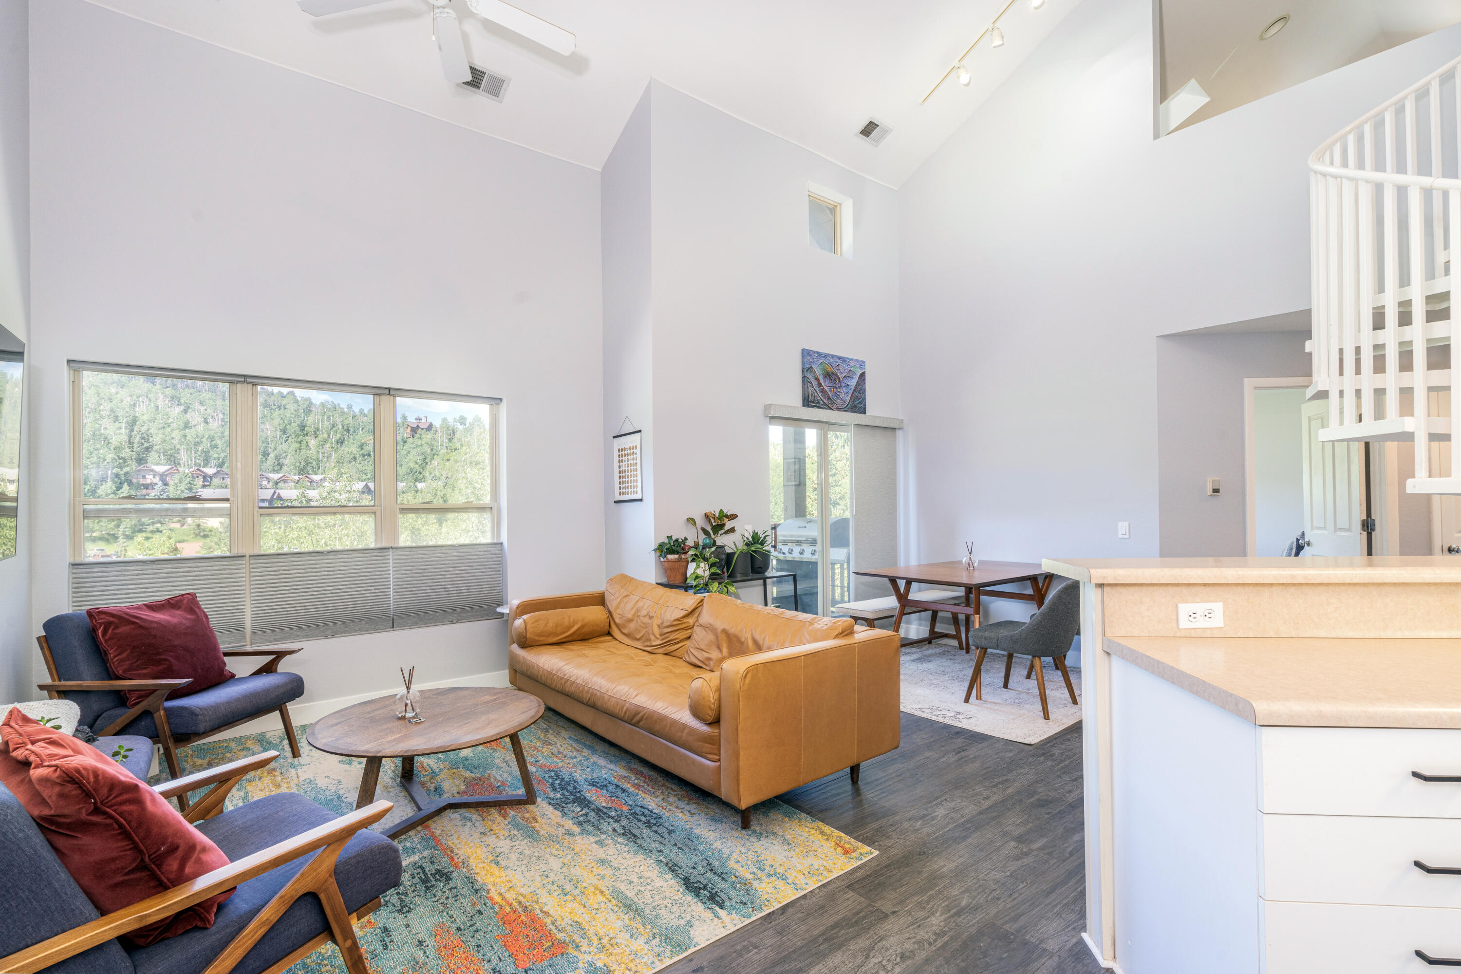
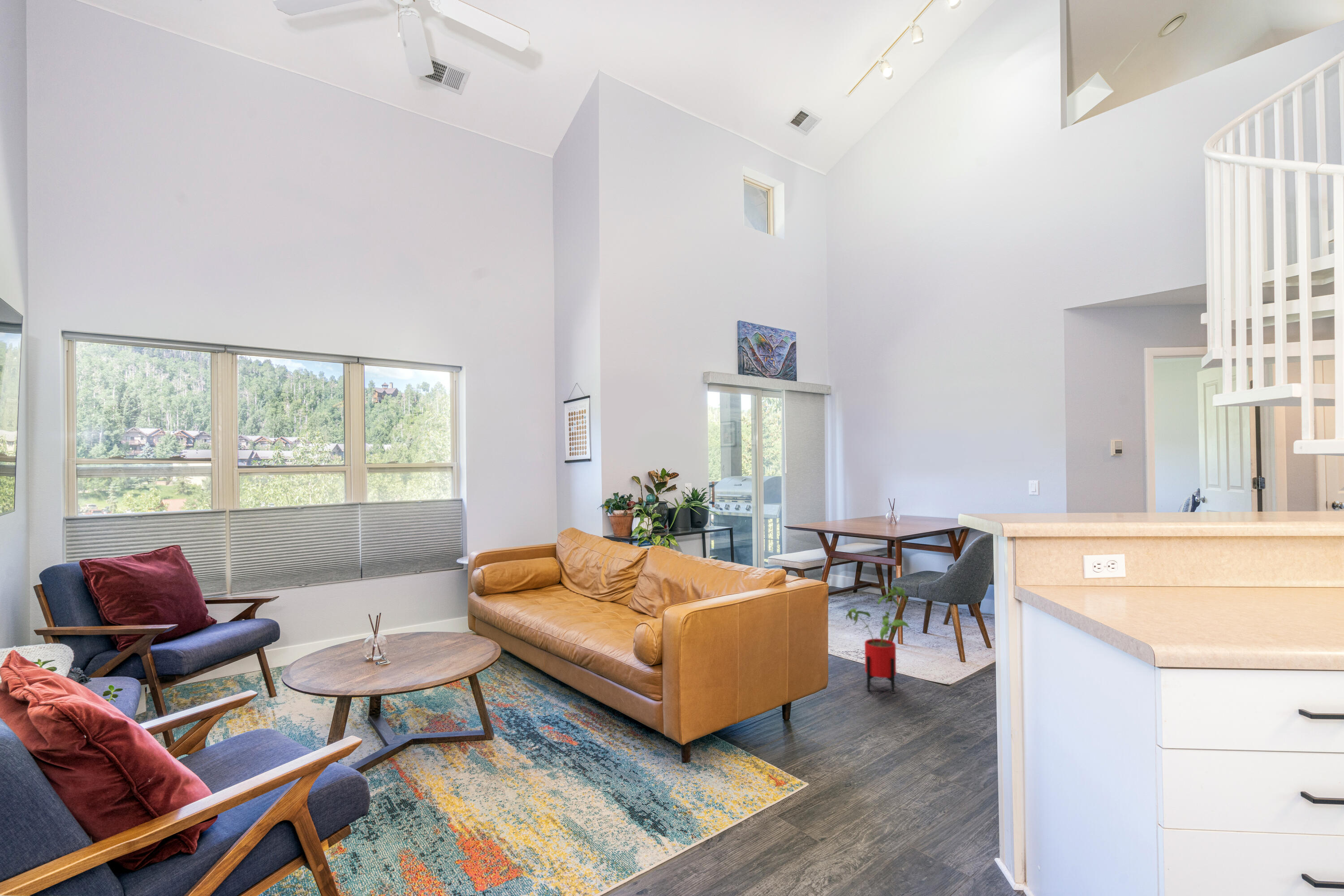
+ house plant (883, 637)
